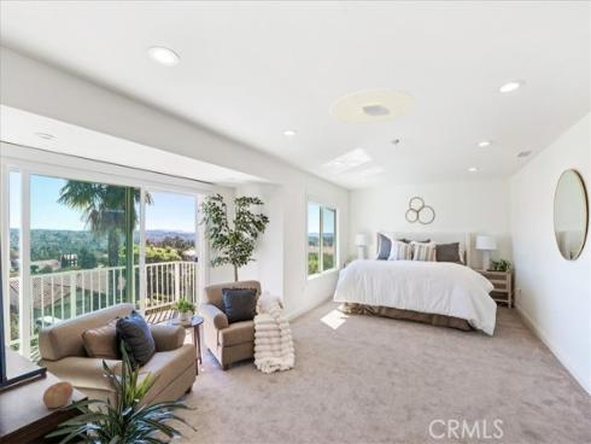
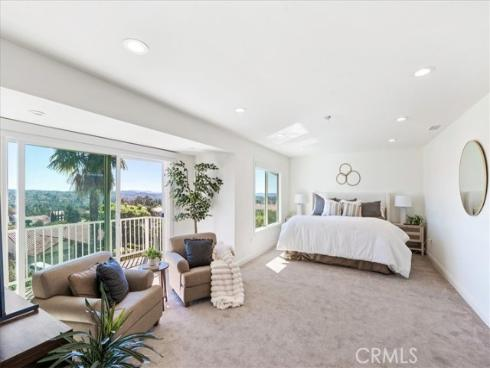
- apple (58, 395)
- ceiling light (370, 105)
